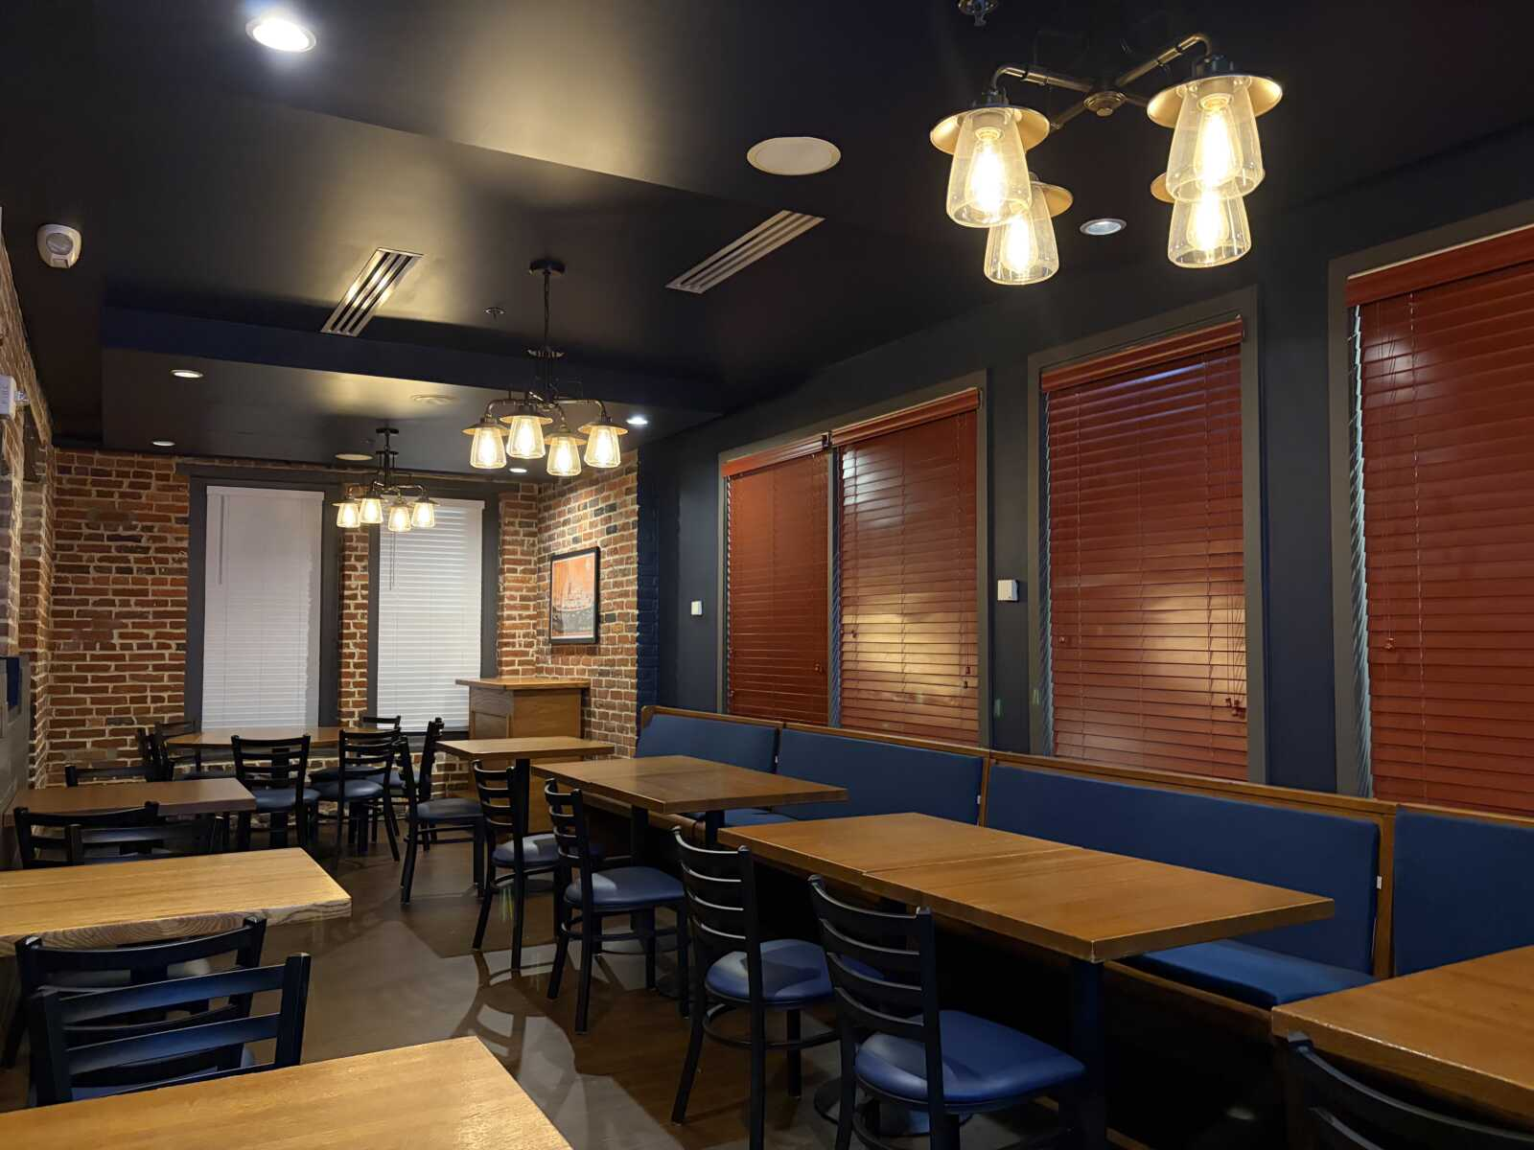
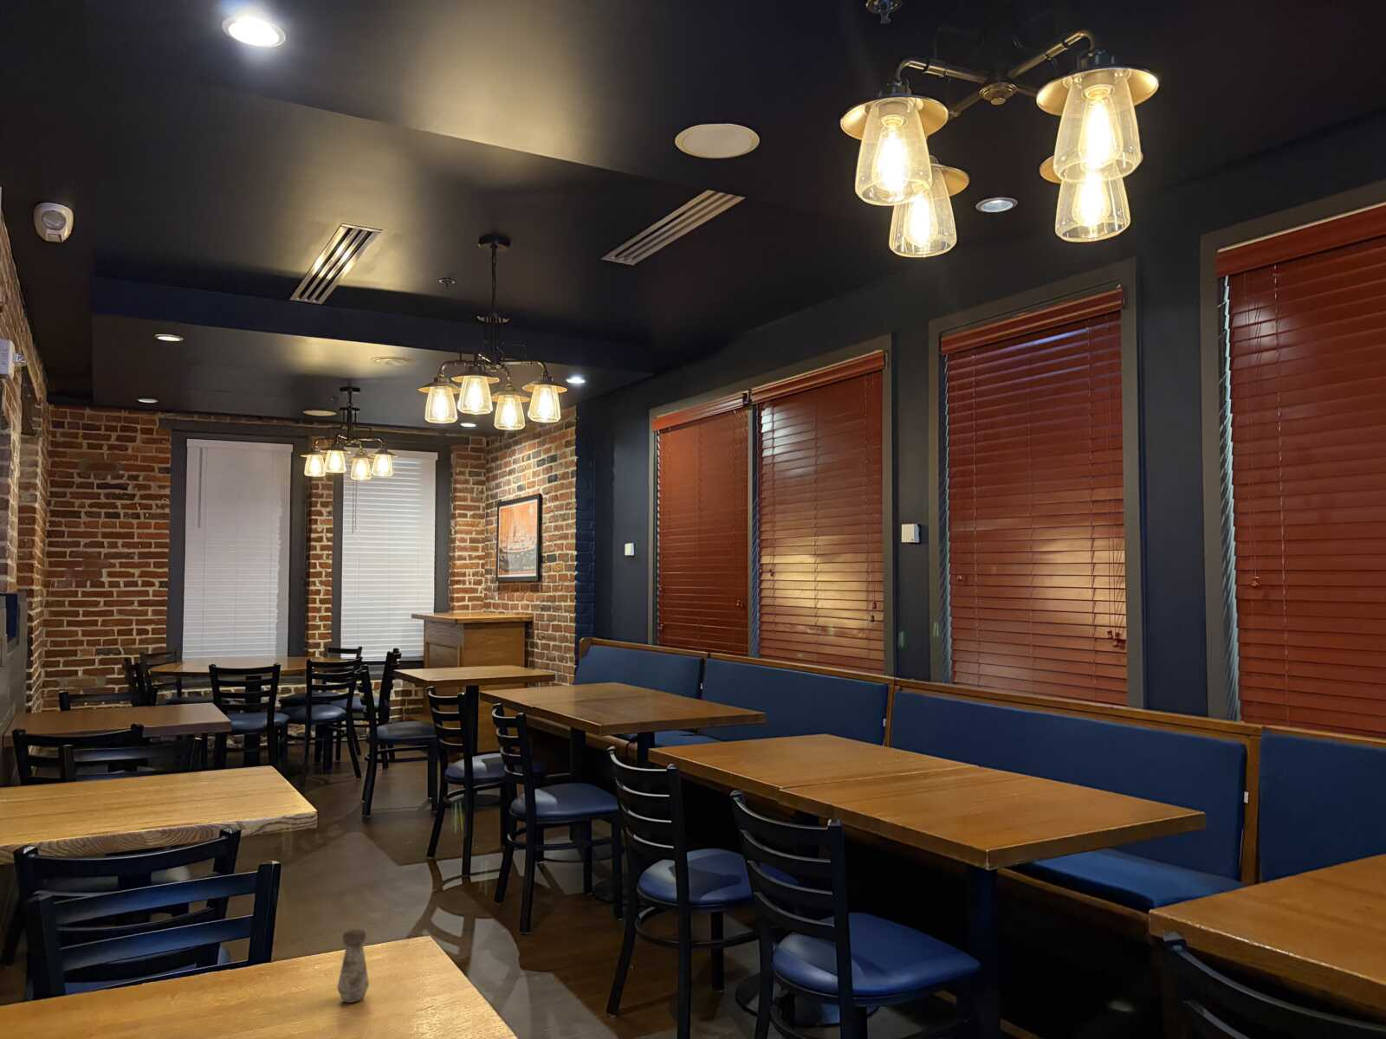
+ salt shaker (354, 964)
